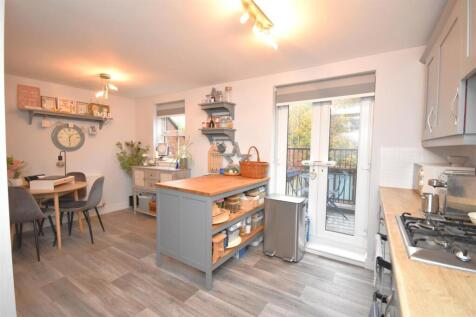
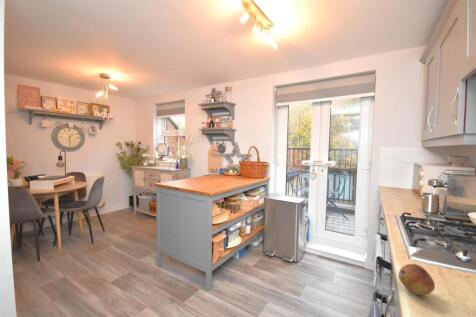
+ fruit (416, 278)
